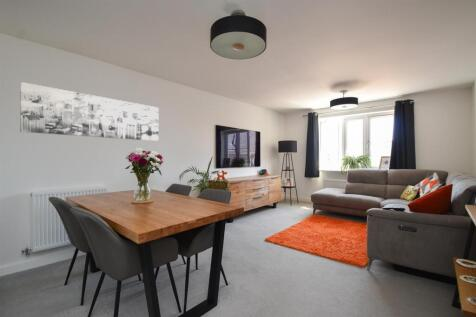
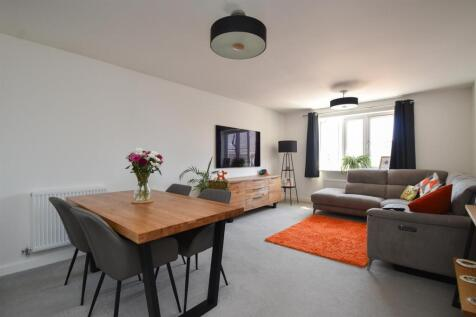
- wall art (102, 117)
